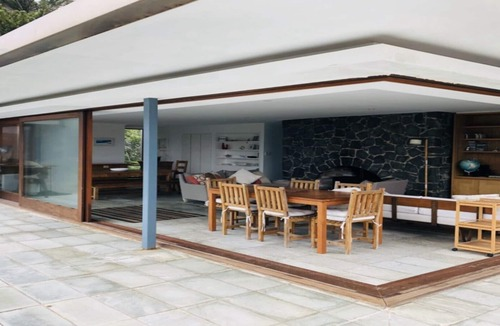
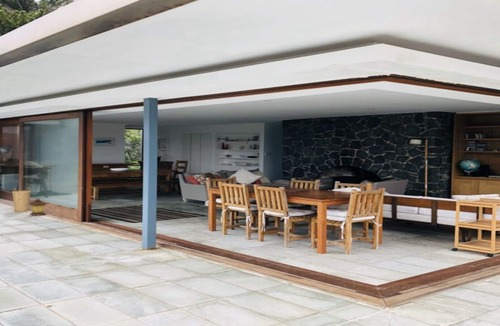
+ lantern (37, 206)
+ basket (21, 199)
